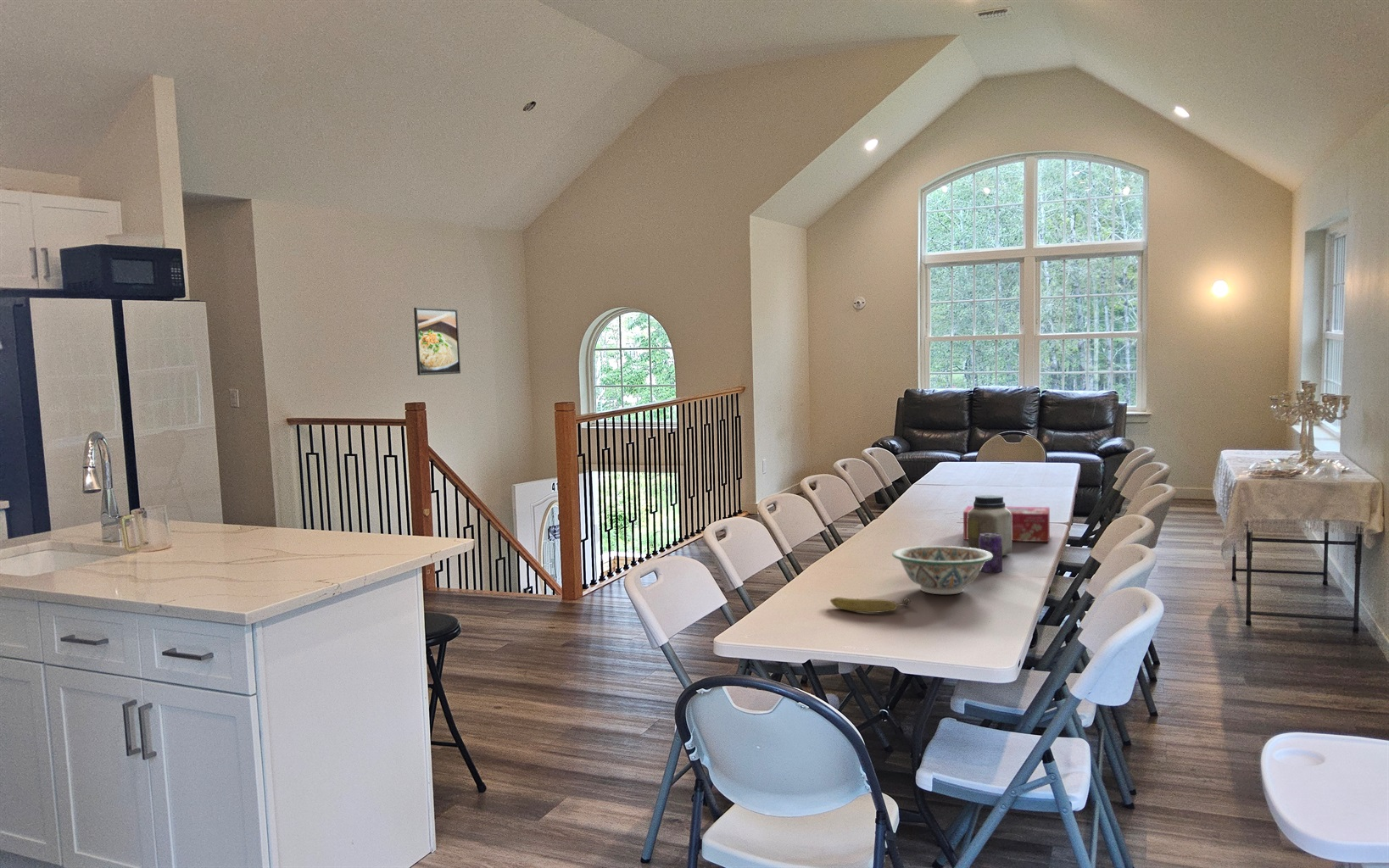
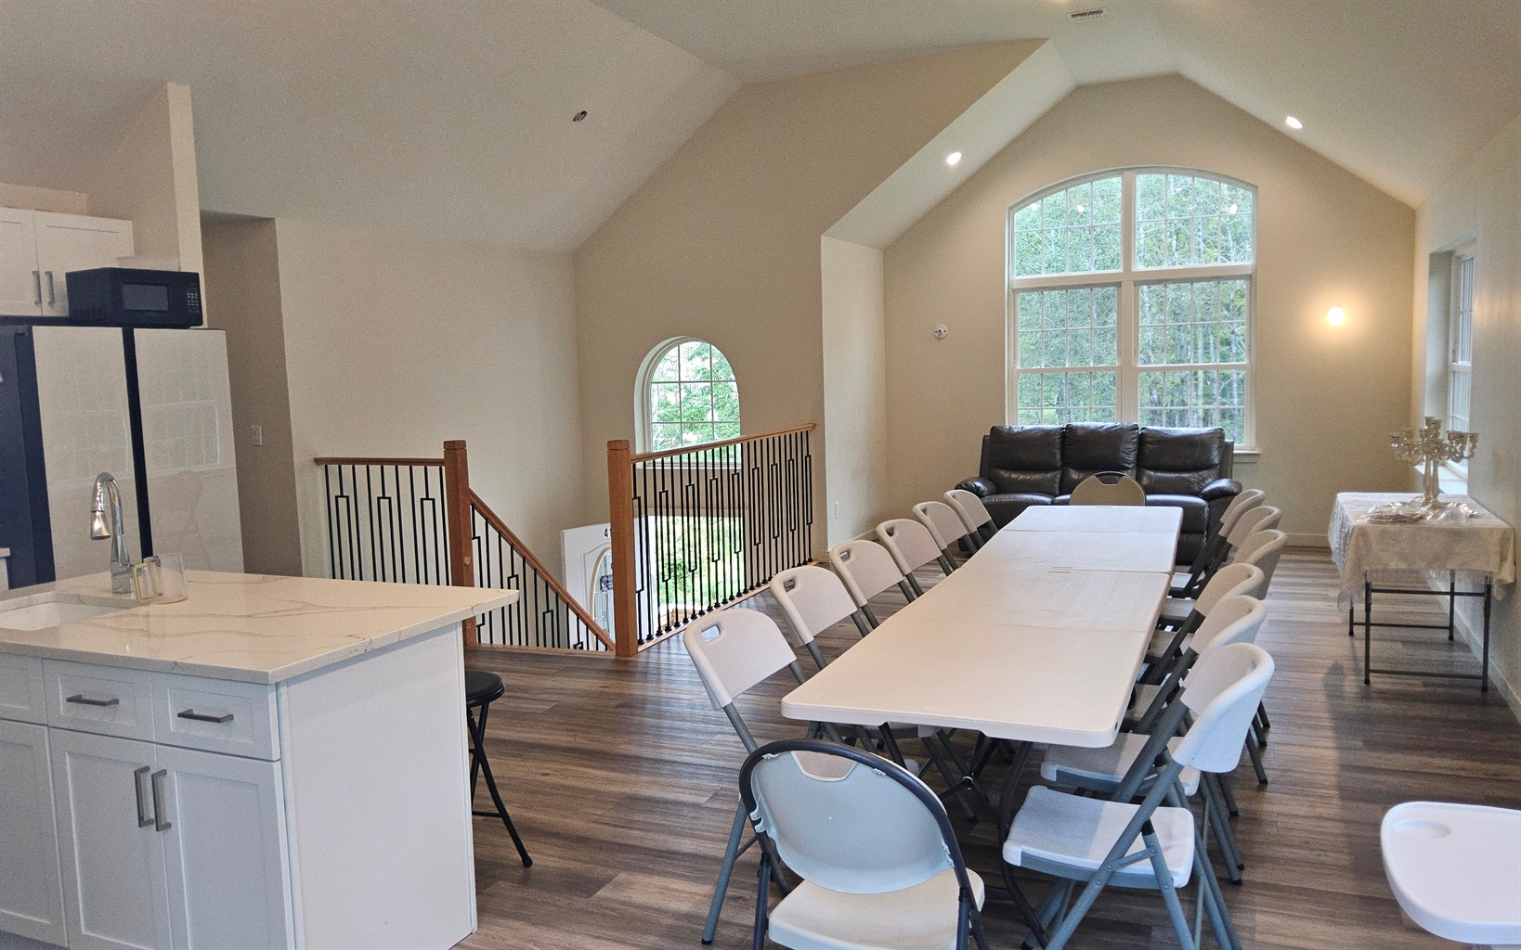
- tissue box (1012, 523)
- decorative bowl (942, 571)
- fruit (867, 601)
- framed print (438, 341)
- beverage can (990, 552)
- jar (989, 525)
